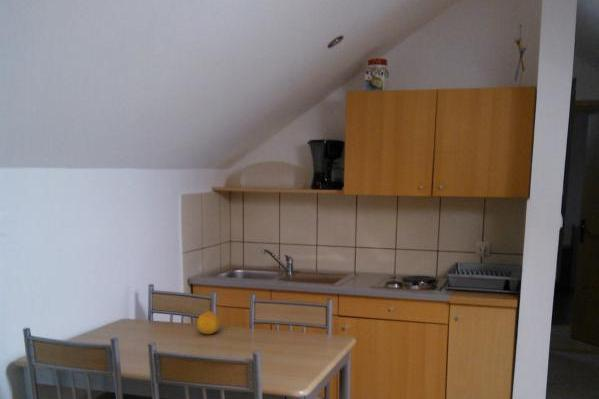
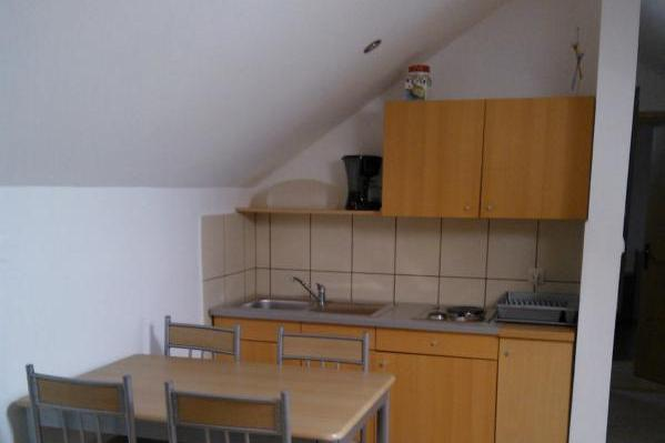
- fruit (208, 322)
